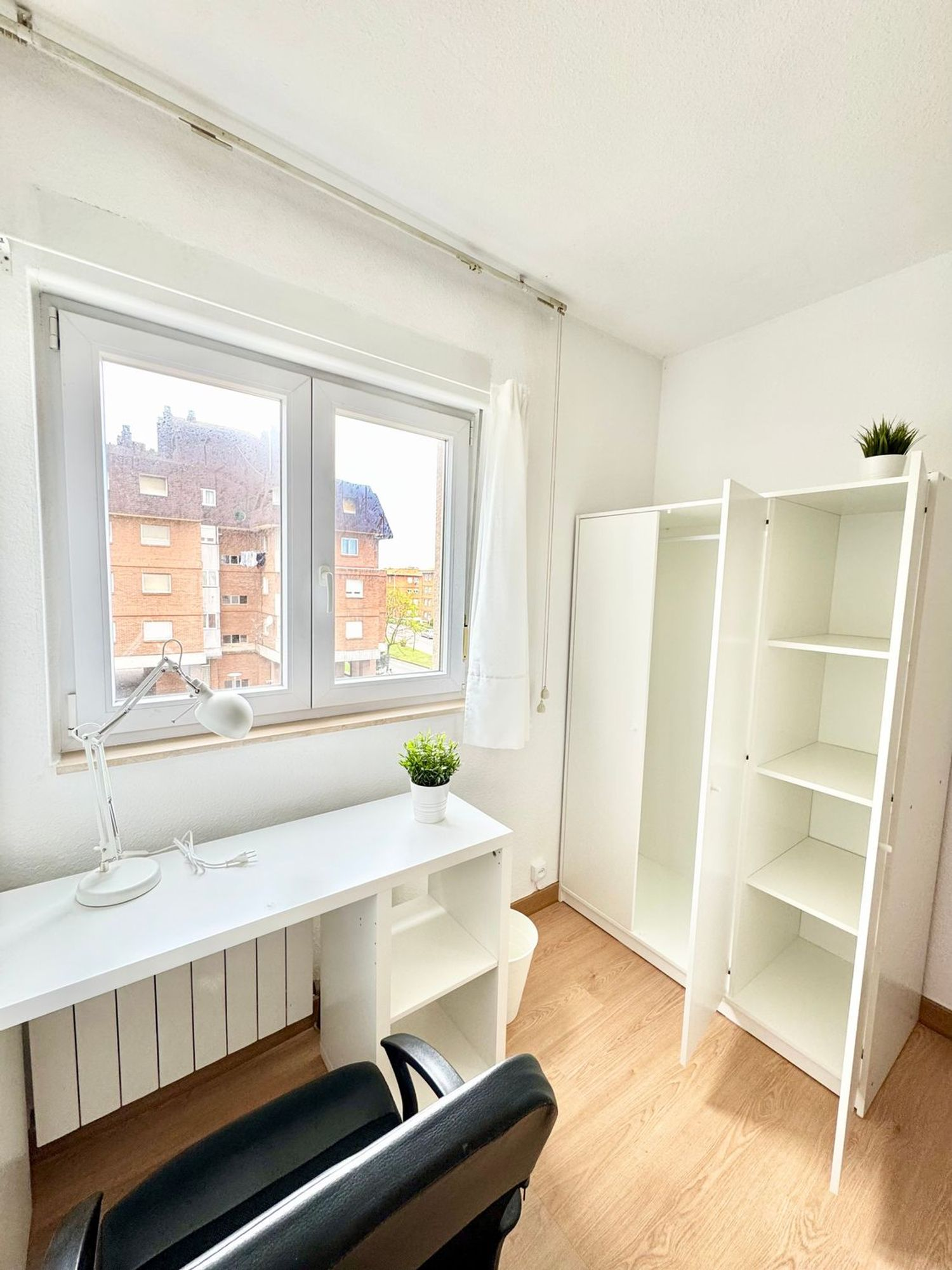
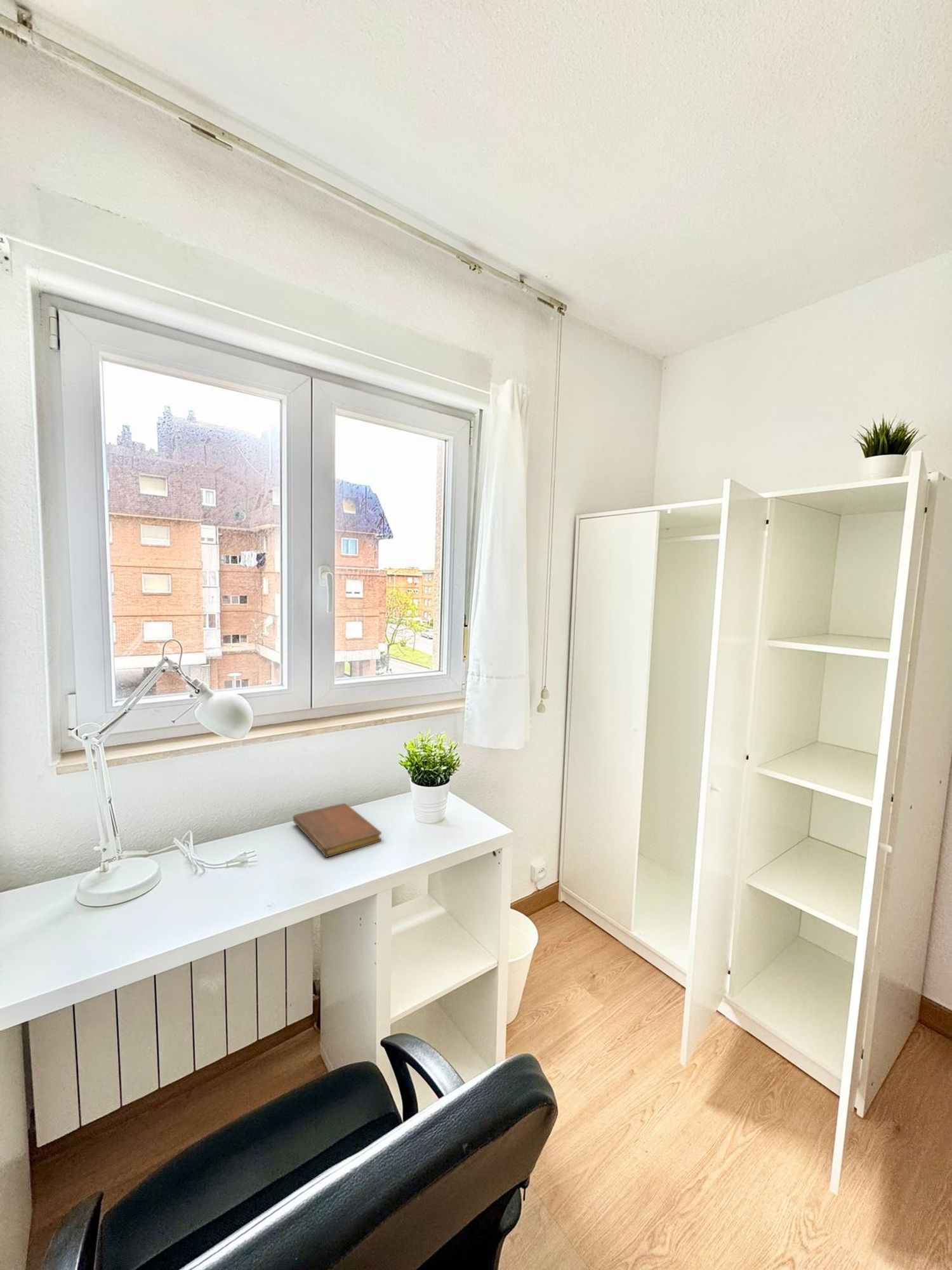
+ notebook (336, 827)
